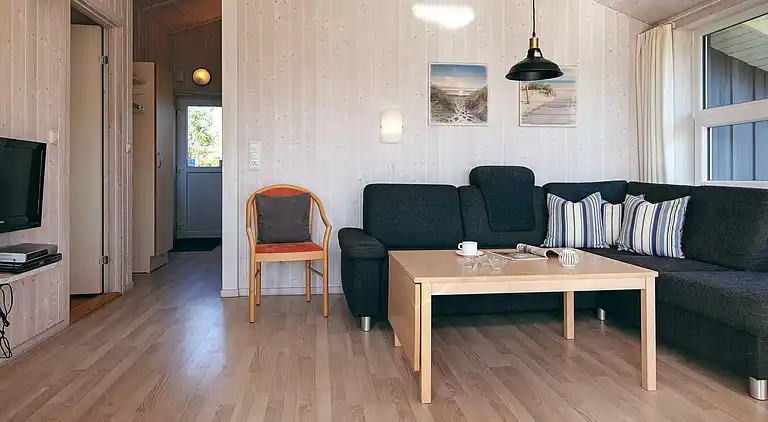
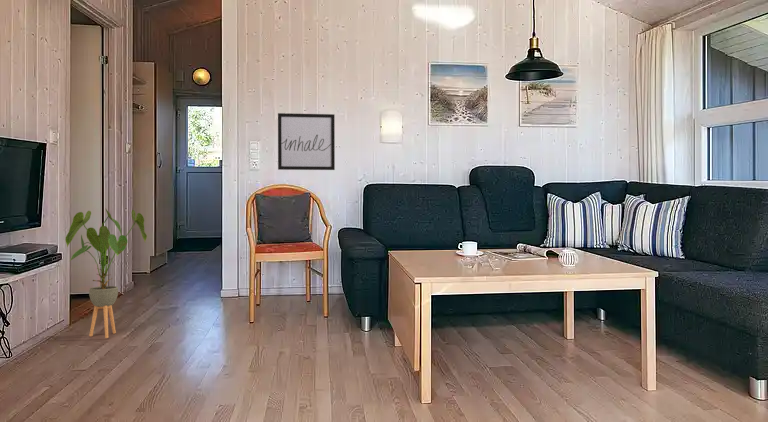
+ wall art (306, 141)
+ house plant (101, 271)
